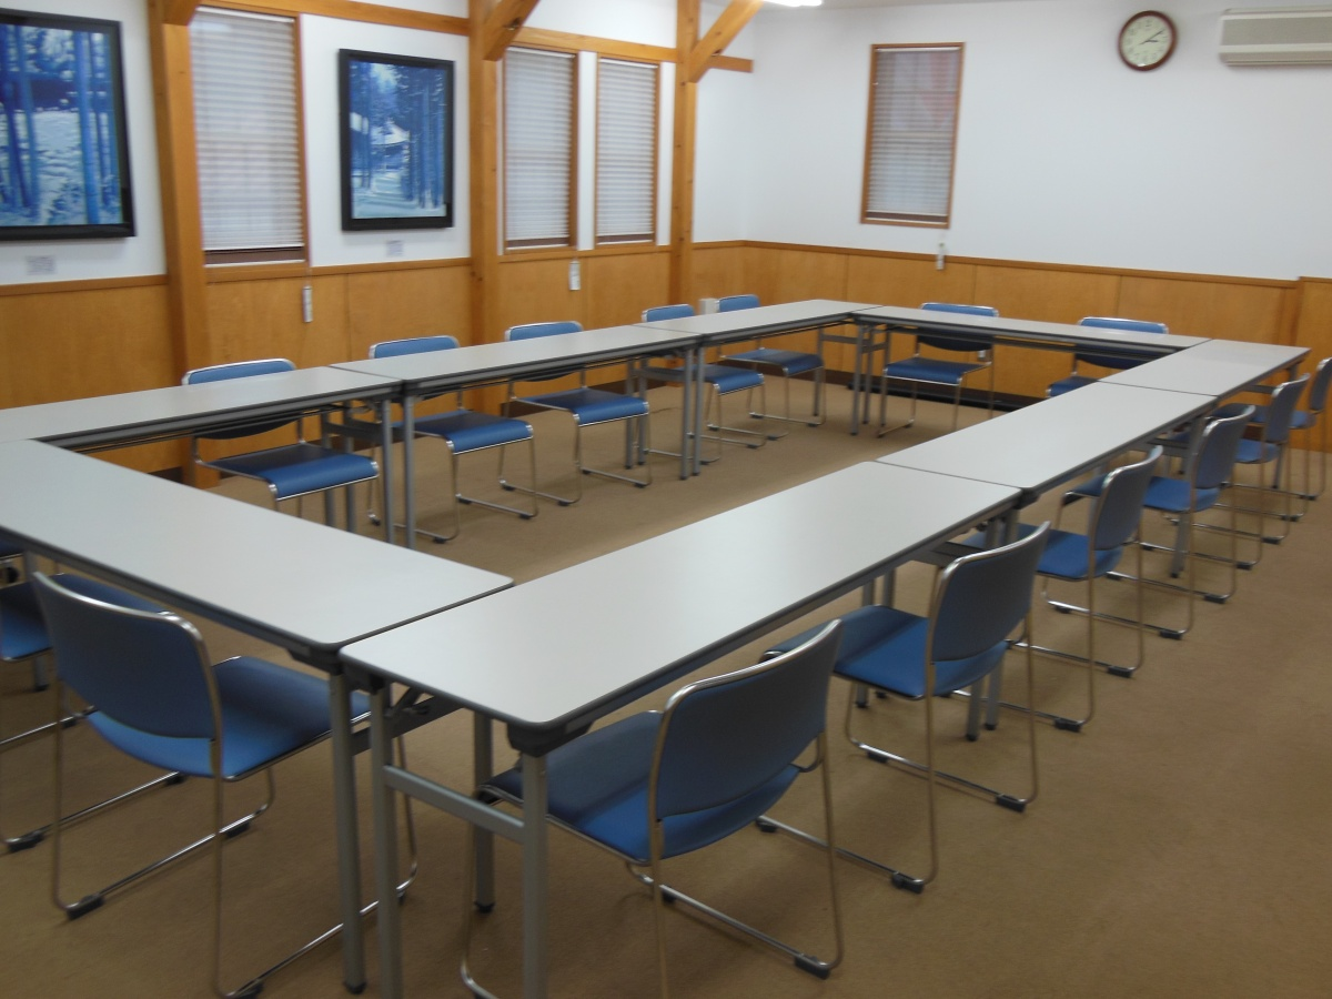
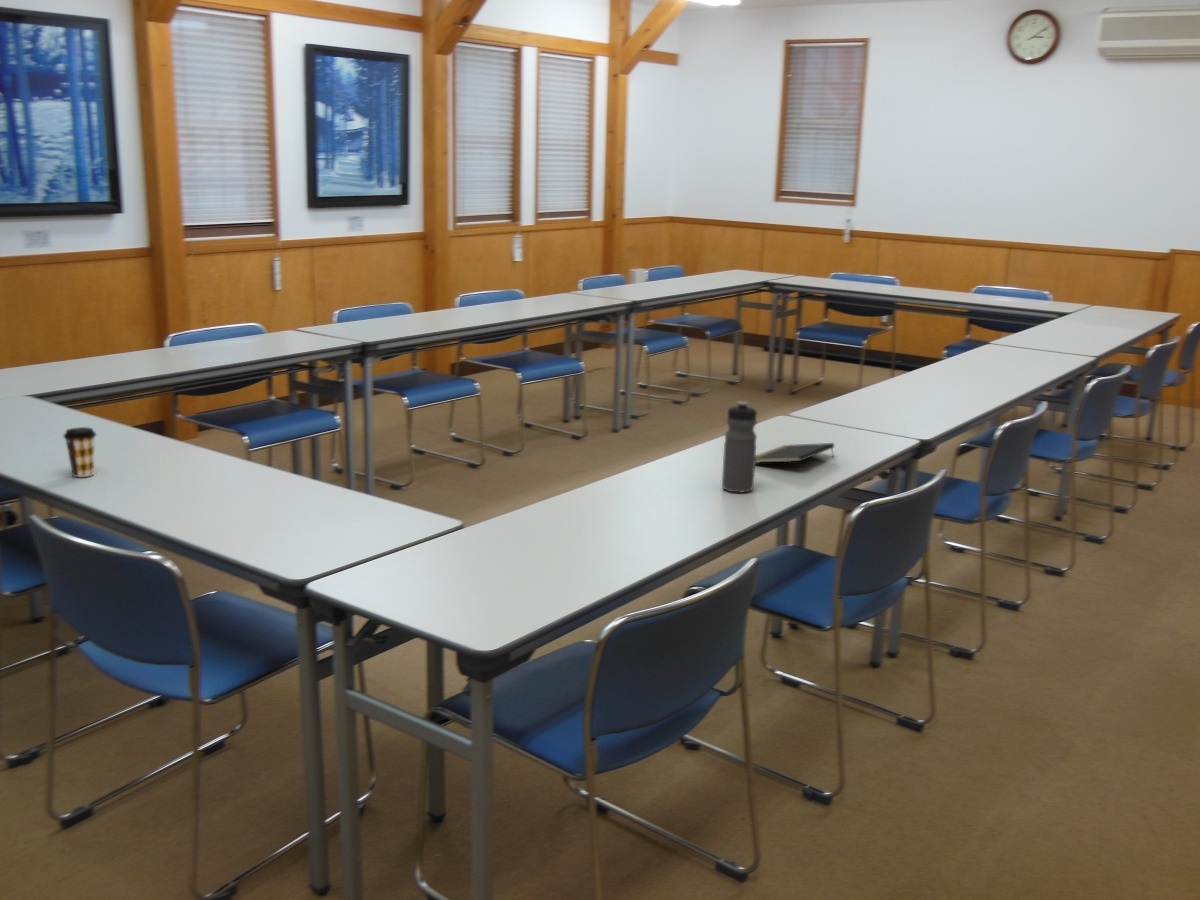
+ notepad (792, 452)
+ water bottle (740, 445)
+ coffee cup (81, 452)
